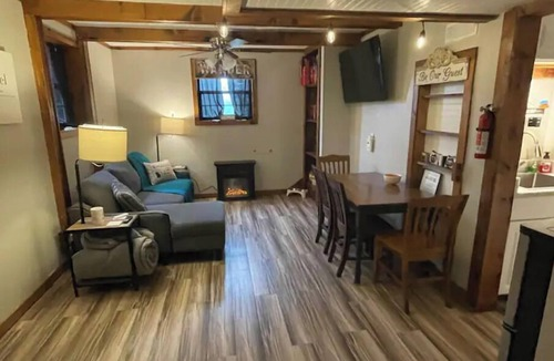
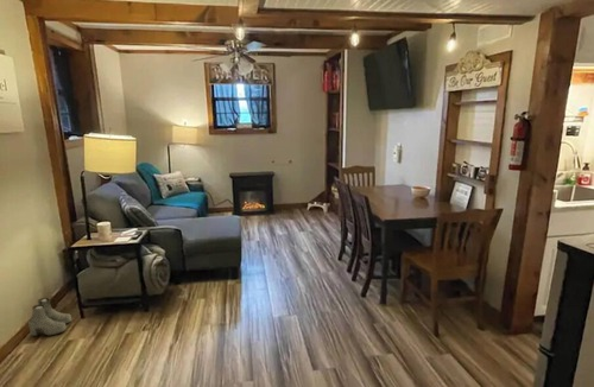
+ boots (49, 315)
